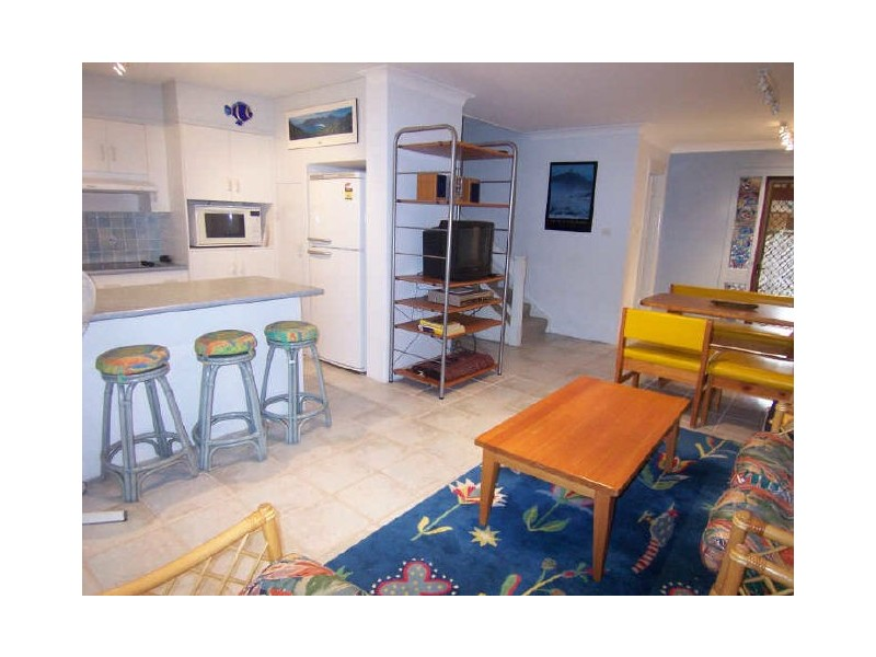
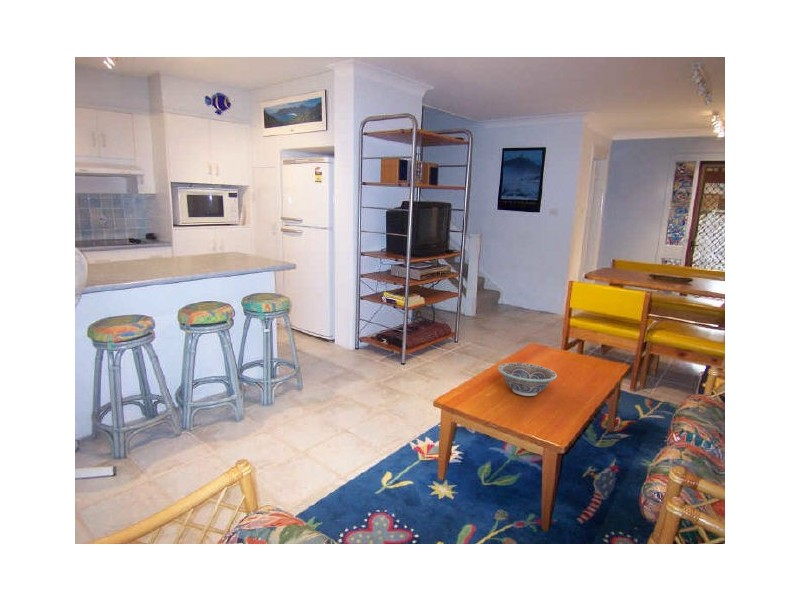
+ decorative bowl (525, 380)
